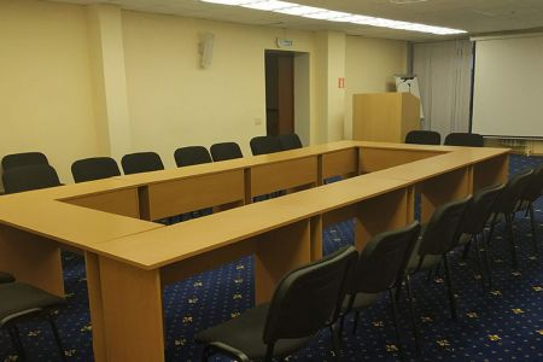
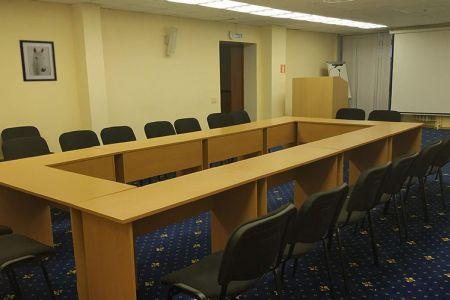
+ wall art (38, 61)
